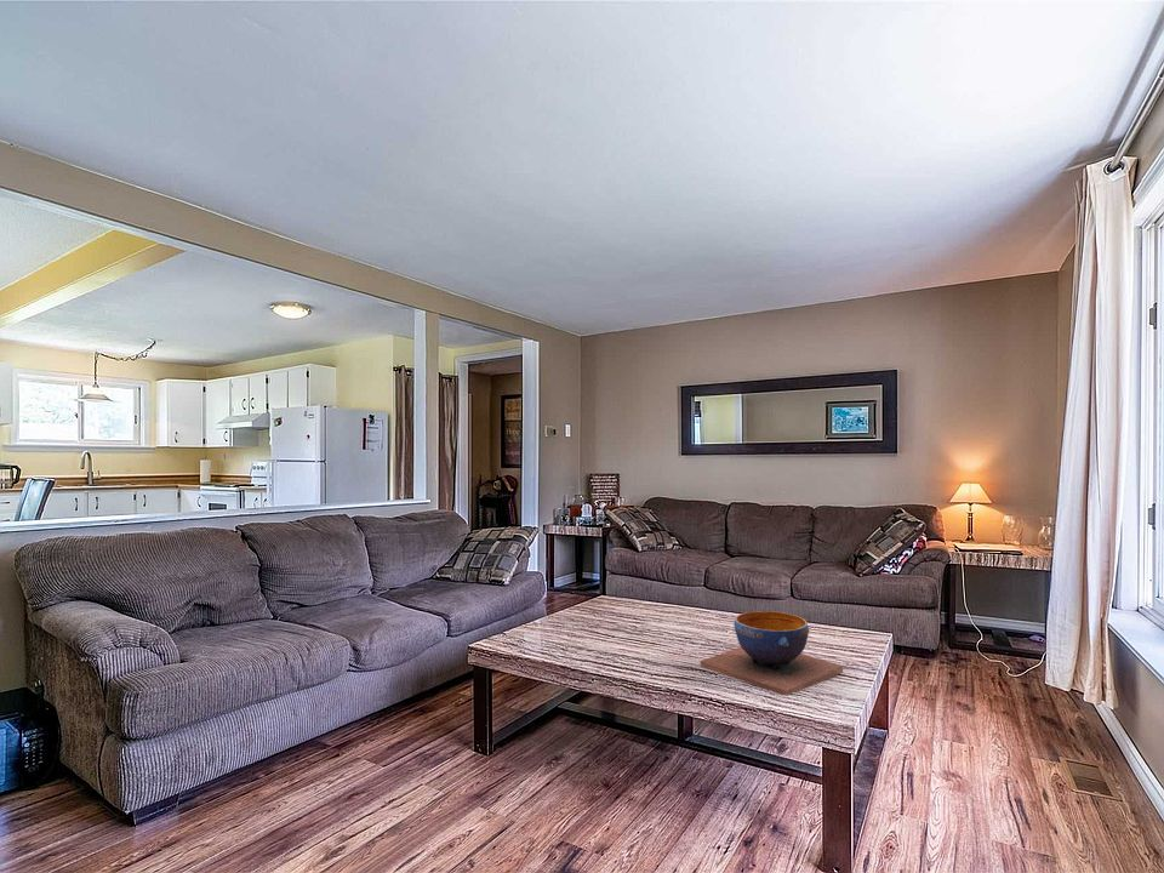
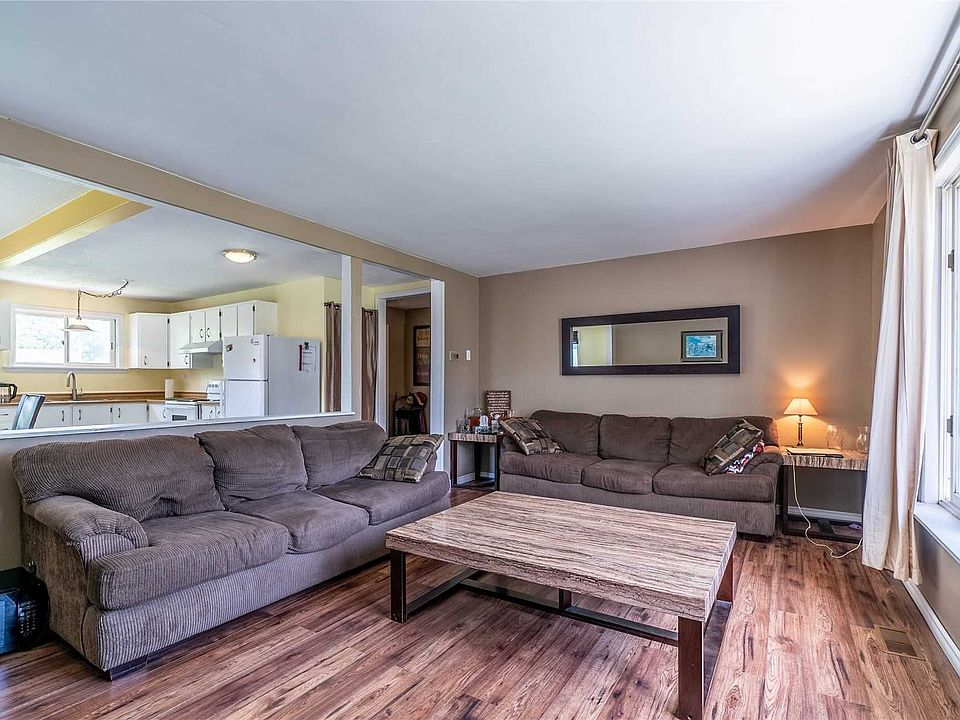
- decorative bowl (770, 644)
